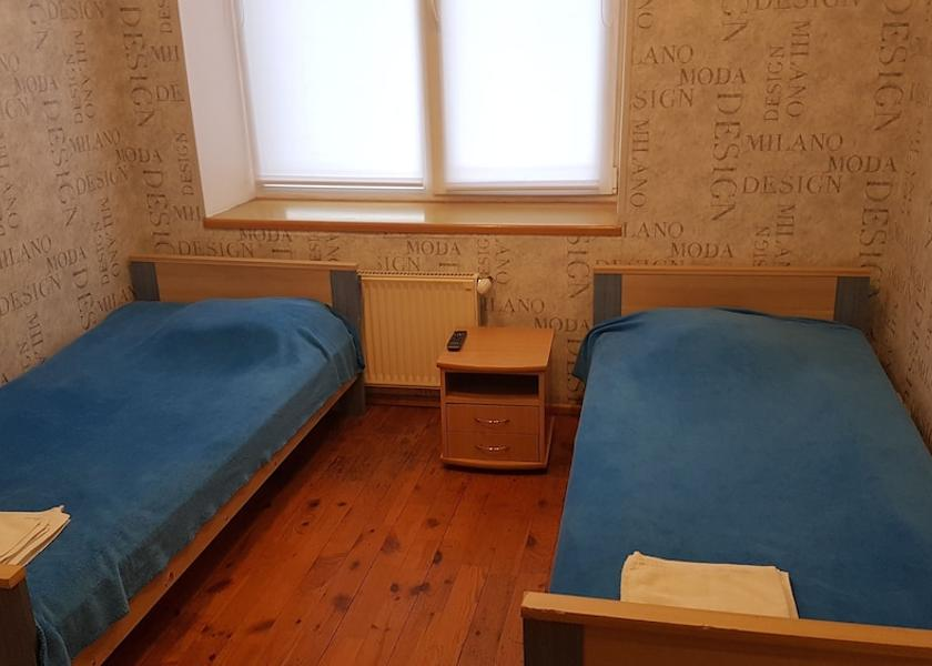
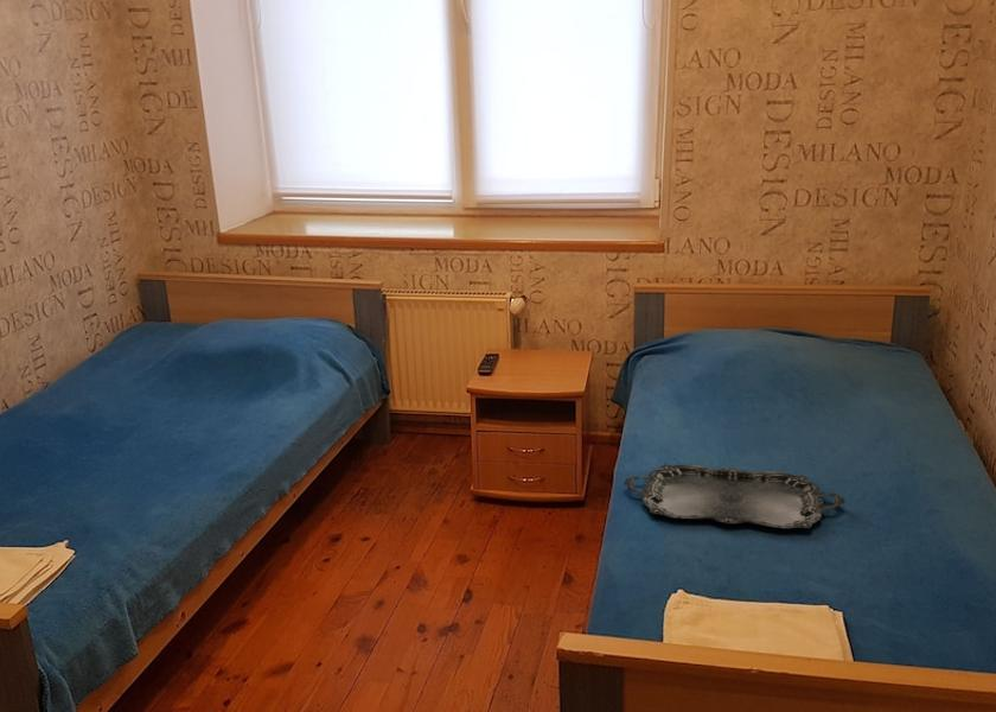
+ serving tray (730, 494)
